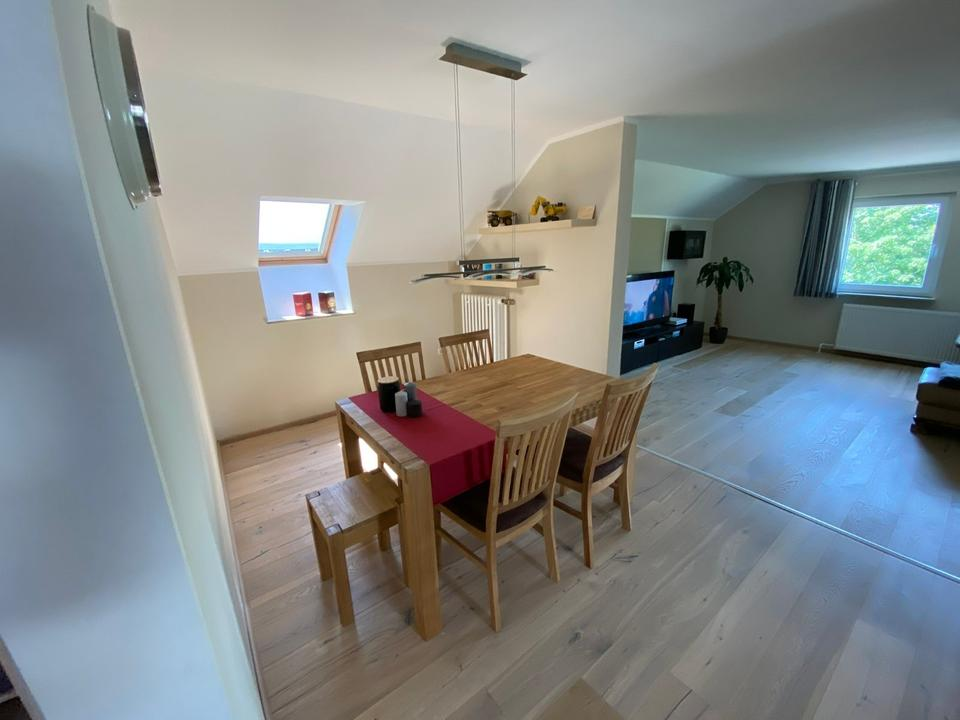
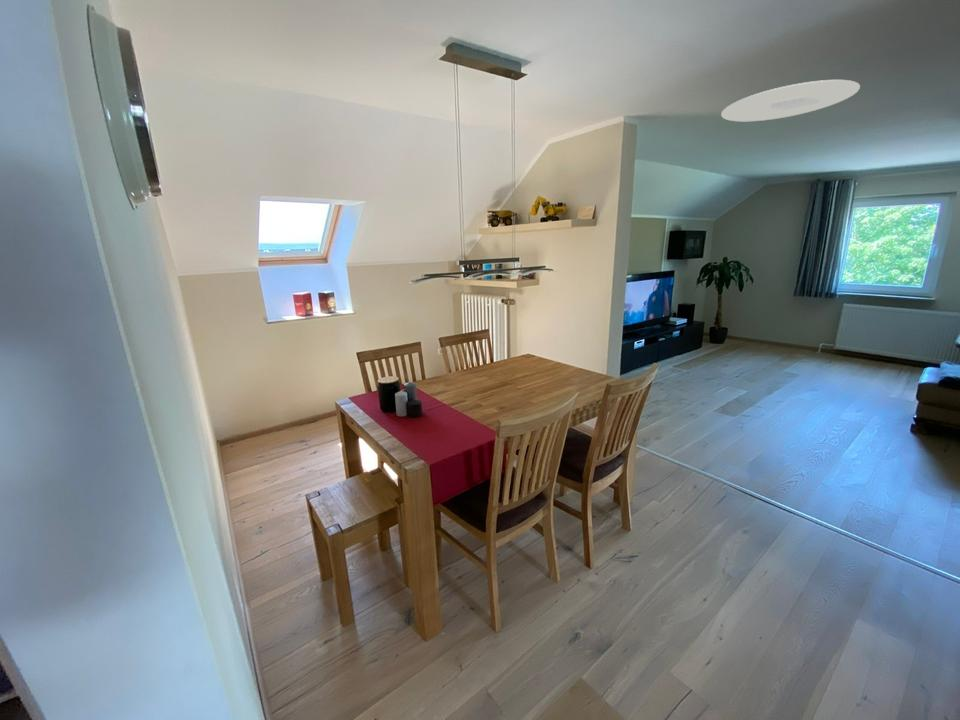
+ ceiling light (785, 97)
